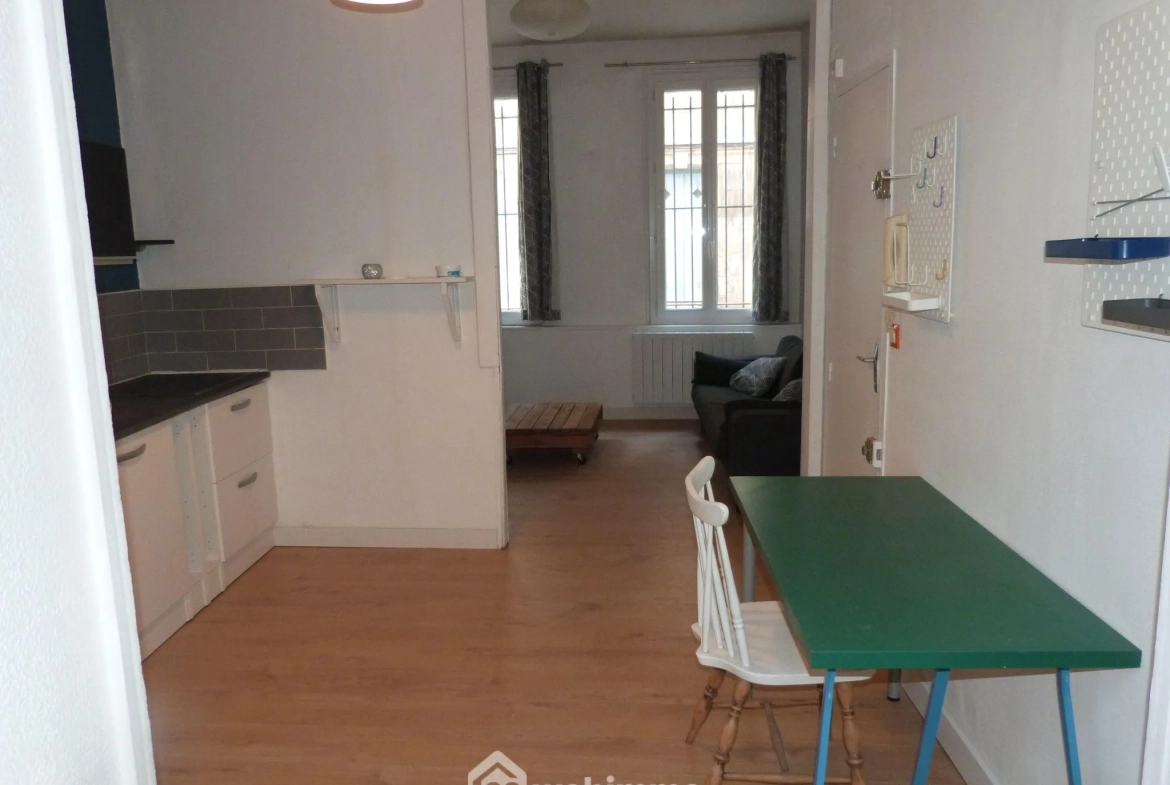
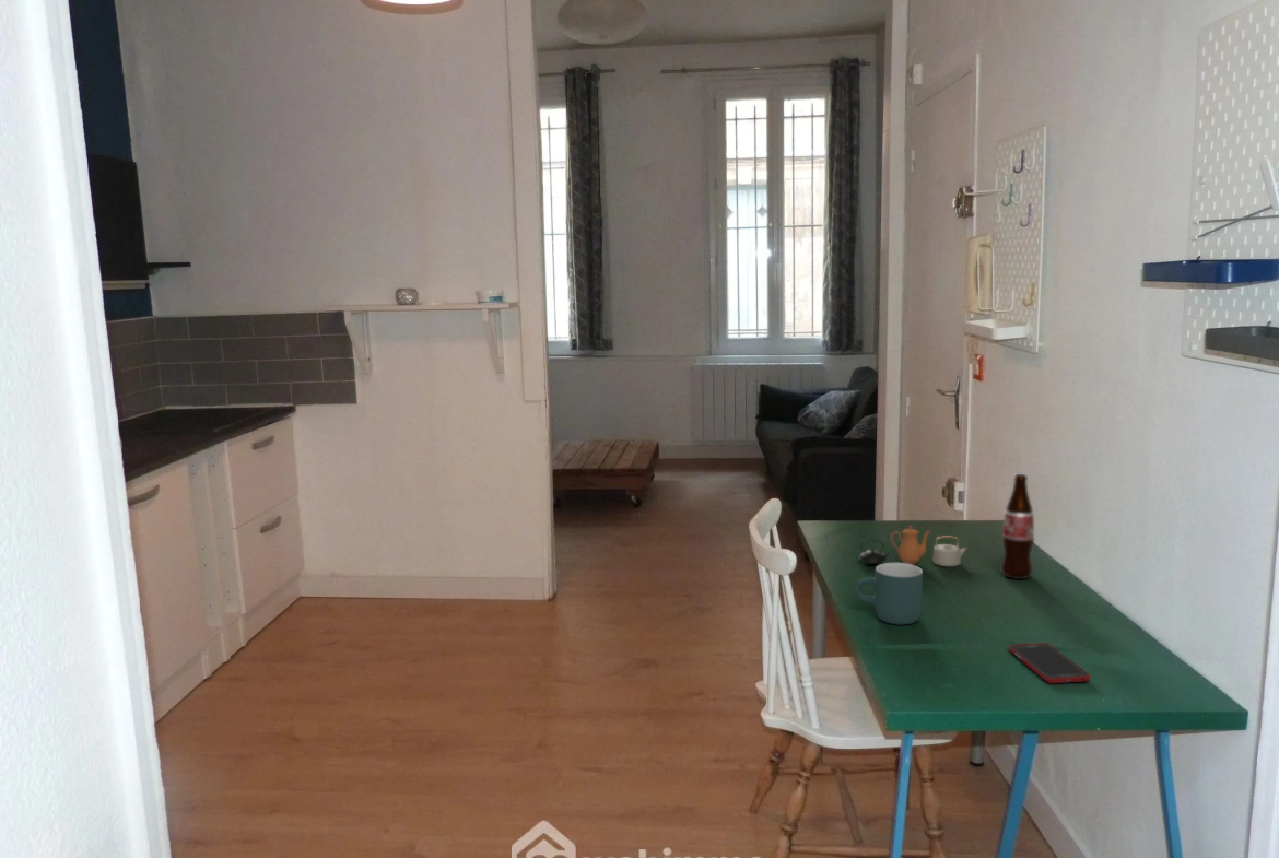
+ mug (890, 593)
+ cell phone (1047, 662)
+ teapot (912, 543)
+ bottle (1018, 526)
